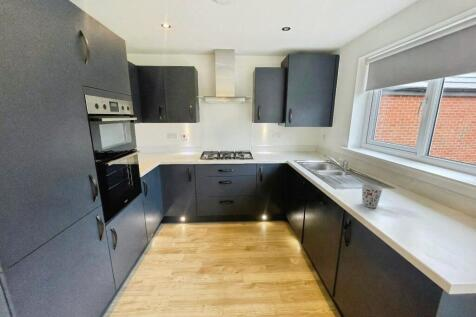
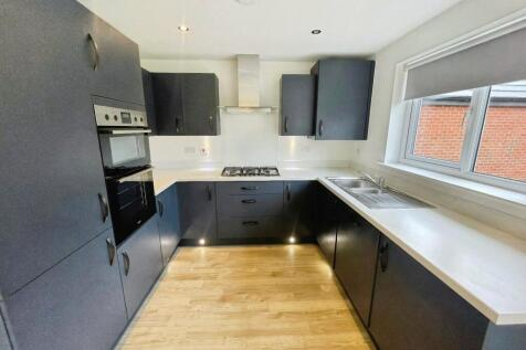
- cup (370, 196)
